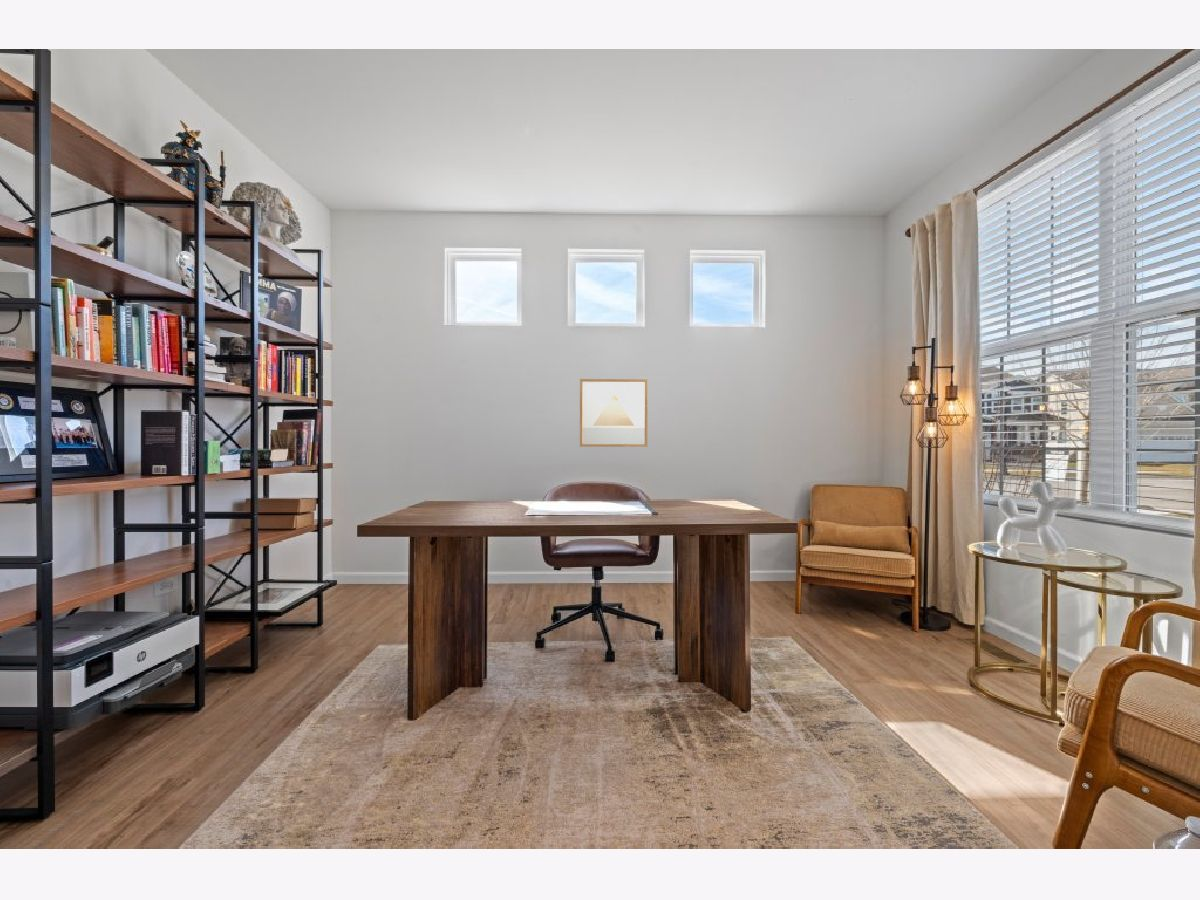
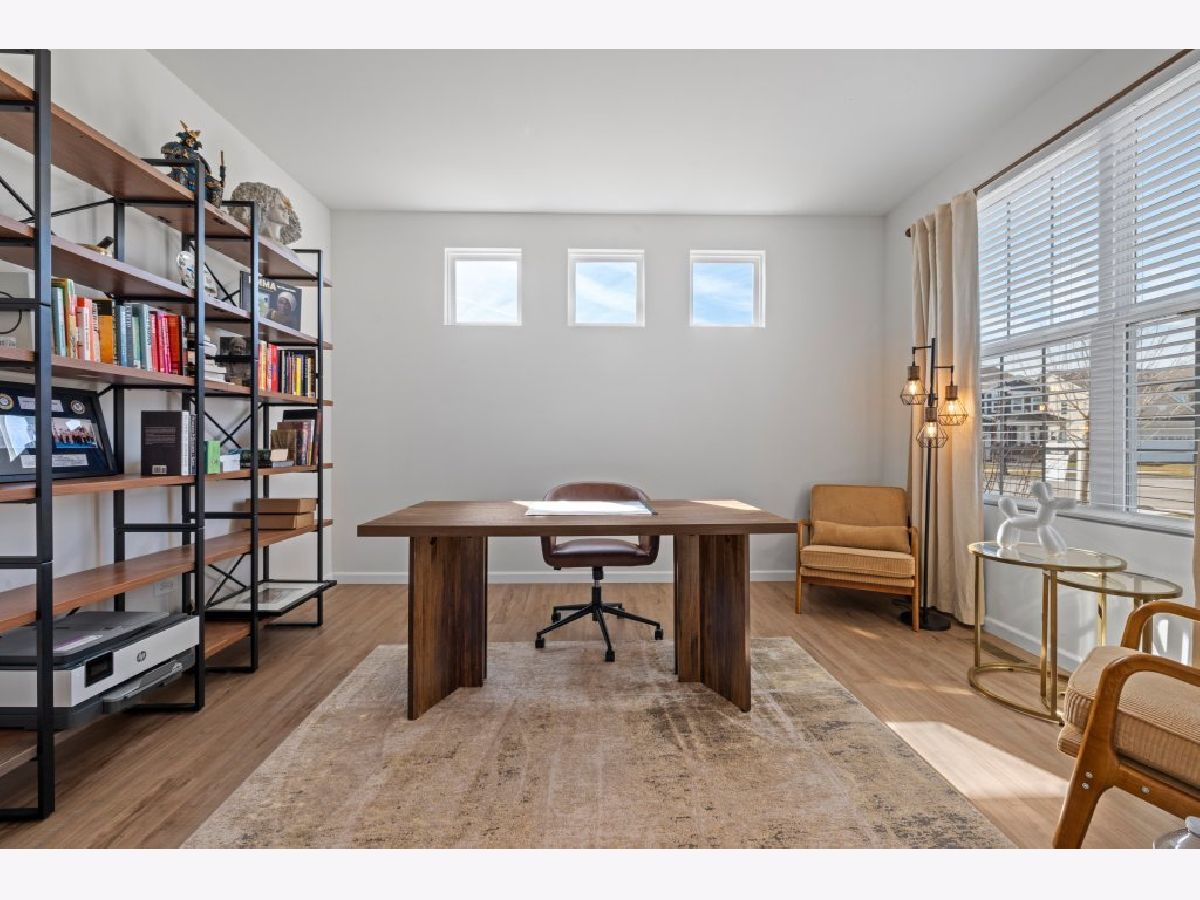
- wall art (613, 413)
